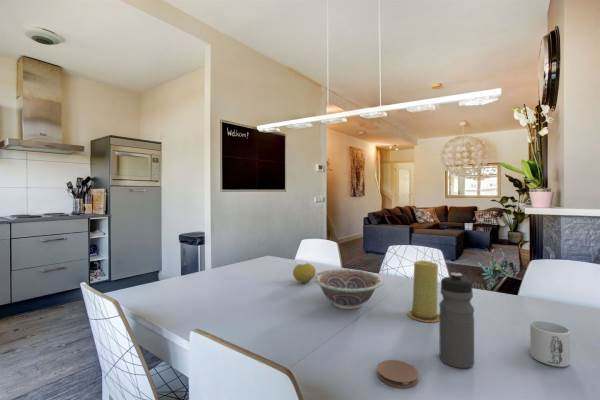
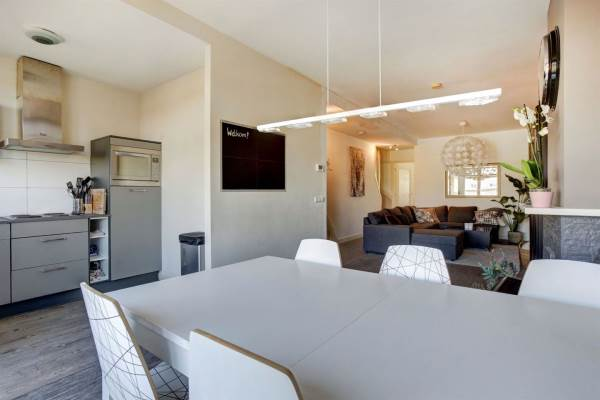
- mug (546, 340)
- coaster (397, 372)
- decorative bowl (347, 290)
- water bottle (456, 316)
- fruit (304, 273)
- candle (424, 288)
